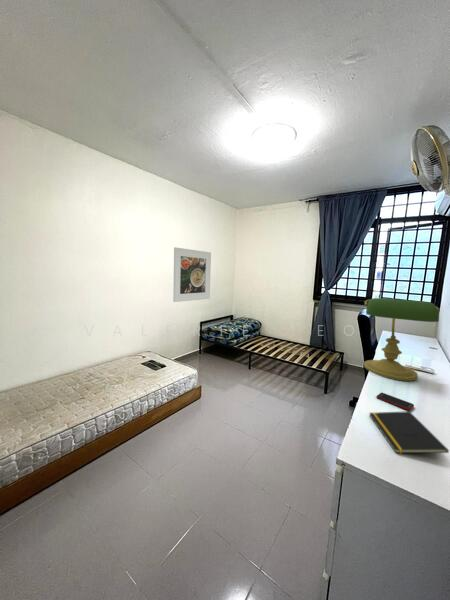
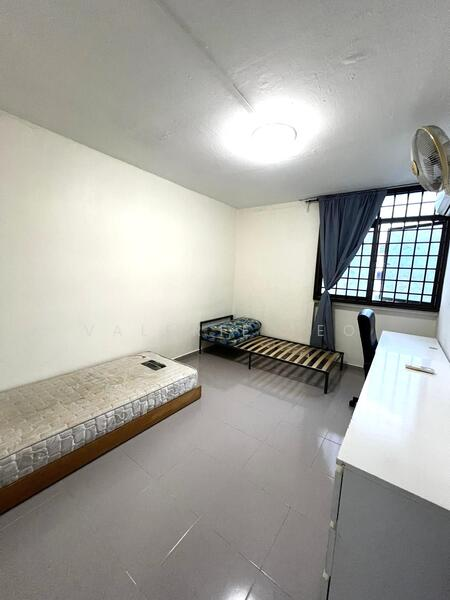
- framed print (193, 275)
- cell phone (394, 401)
- notepad (403, 430)
- desk lamp (392, 336)
